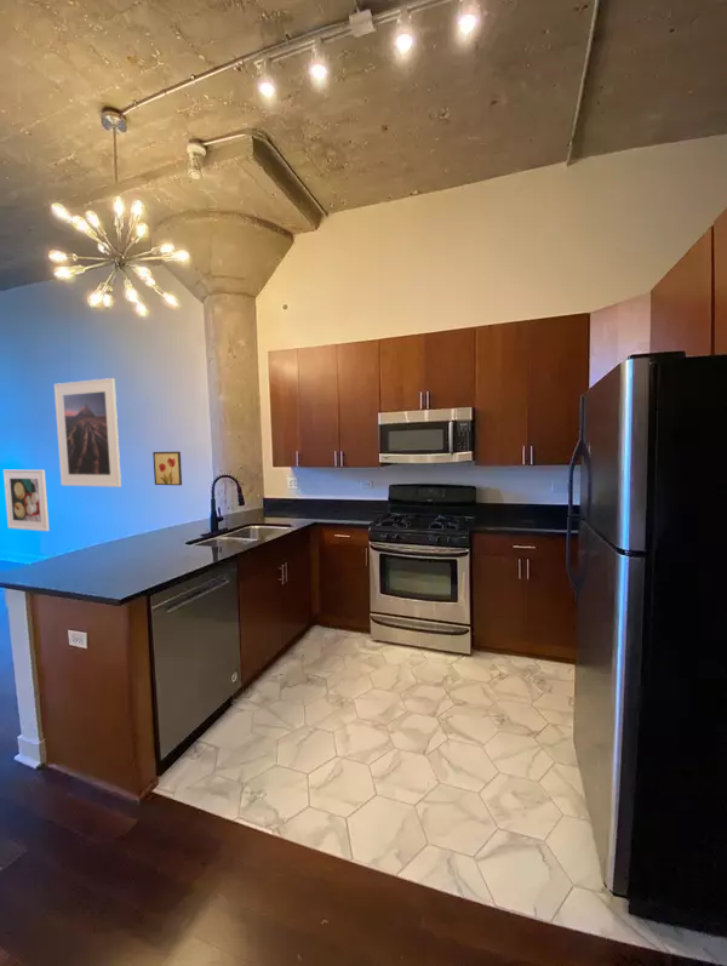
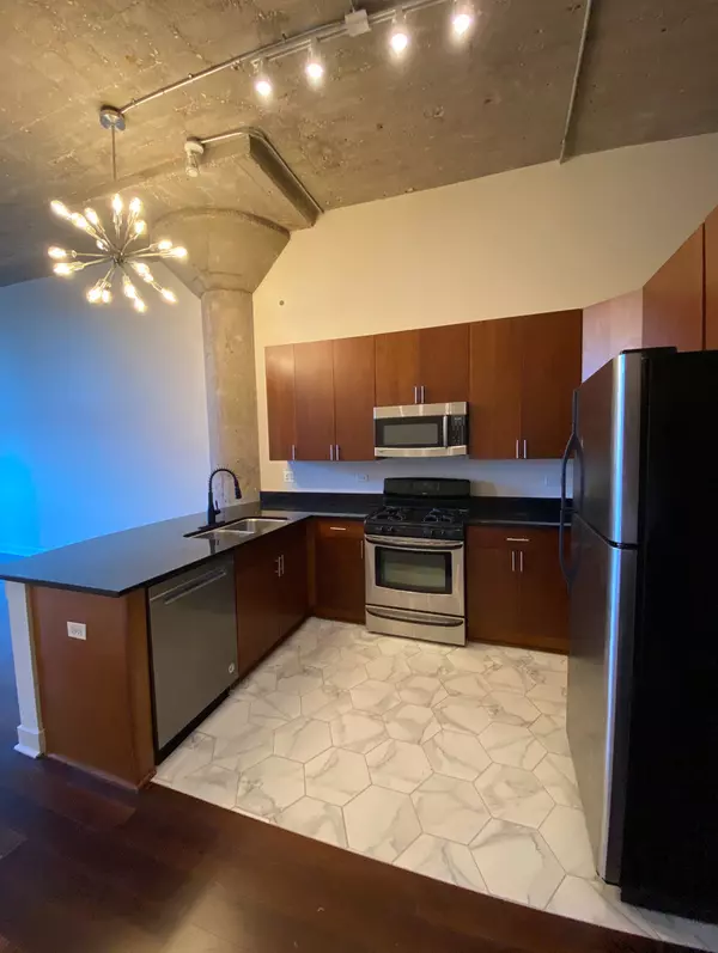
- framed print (25, 499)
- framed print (86, 434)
- wall art (167, 468)
